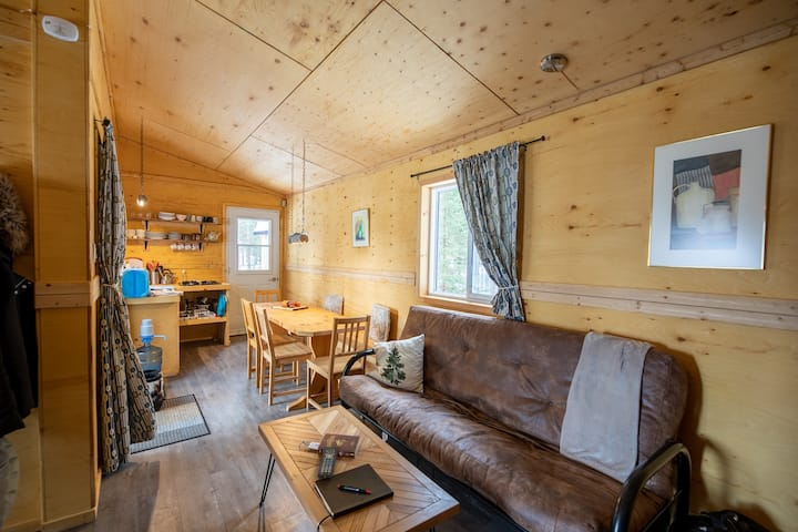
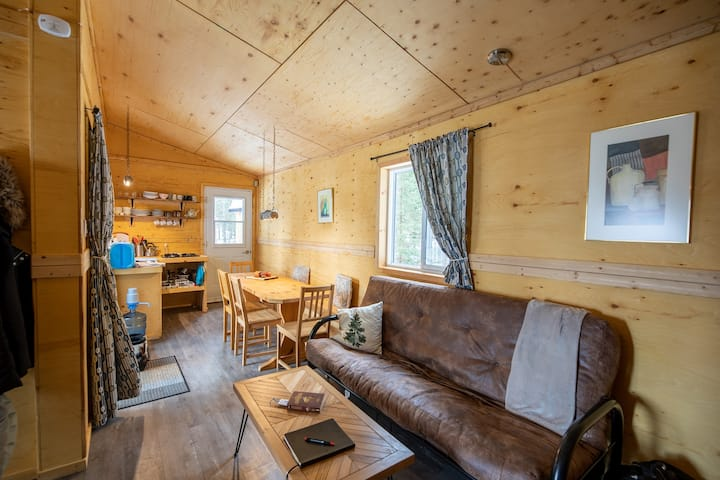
- remote control (328, 460)
